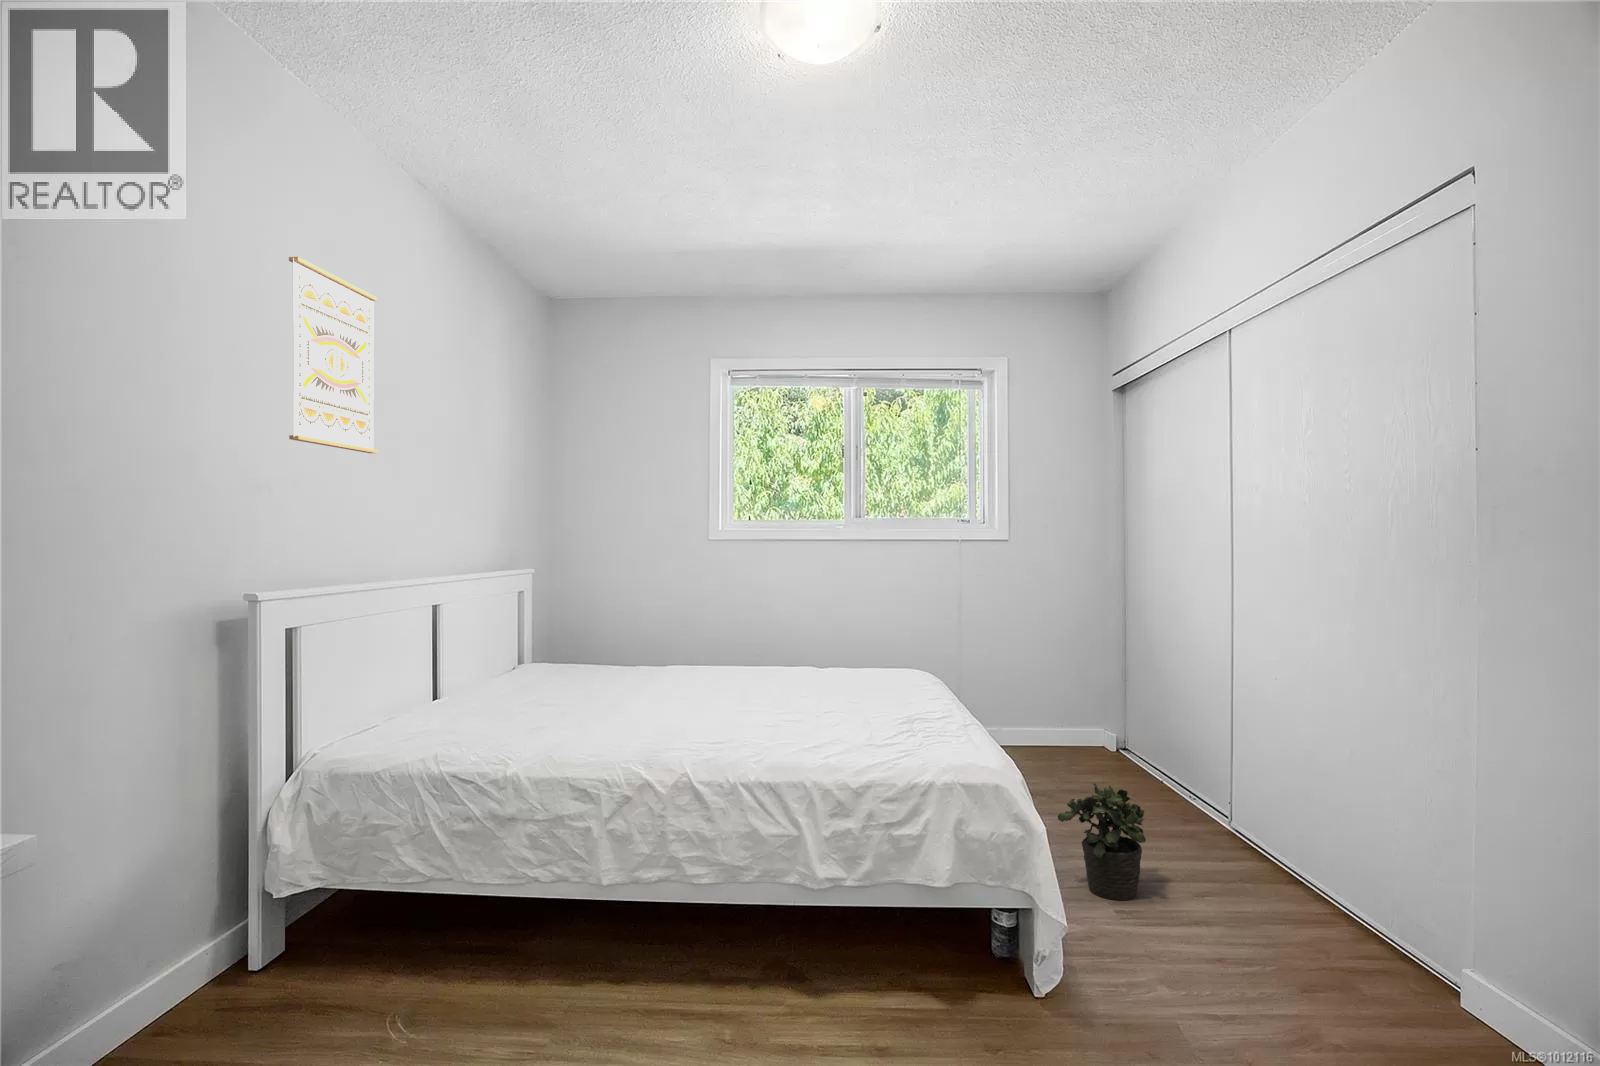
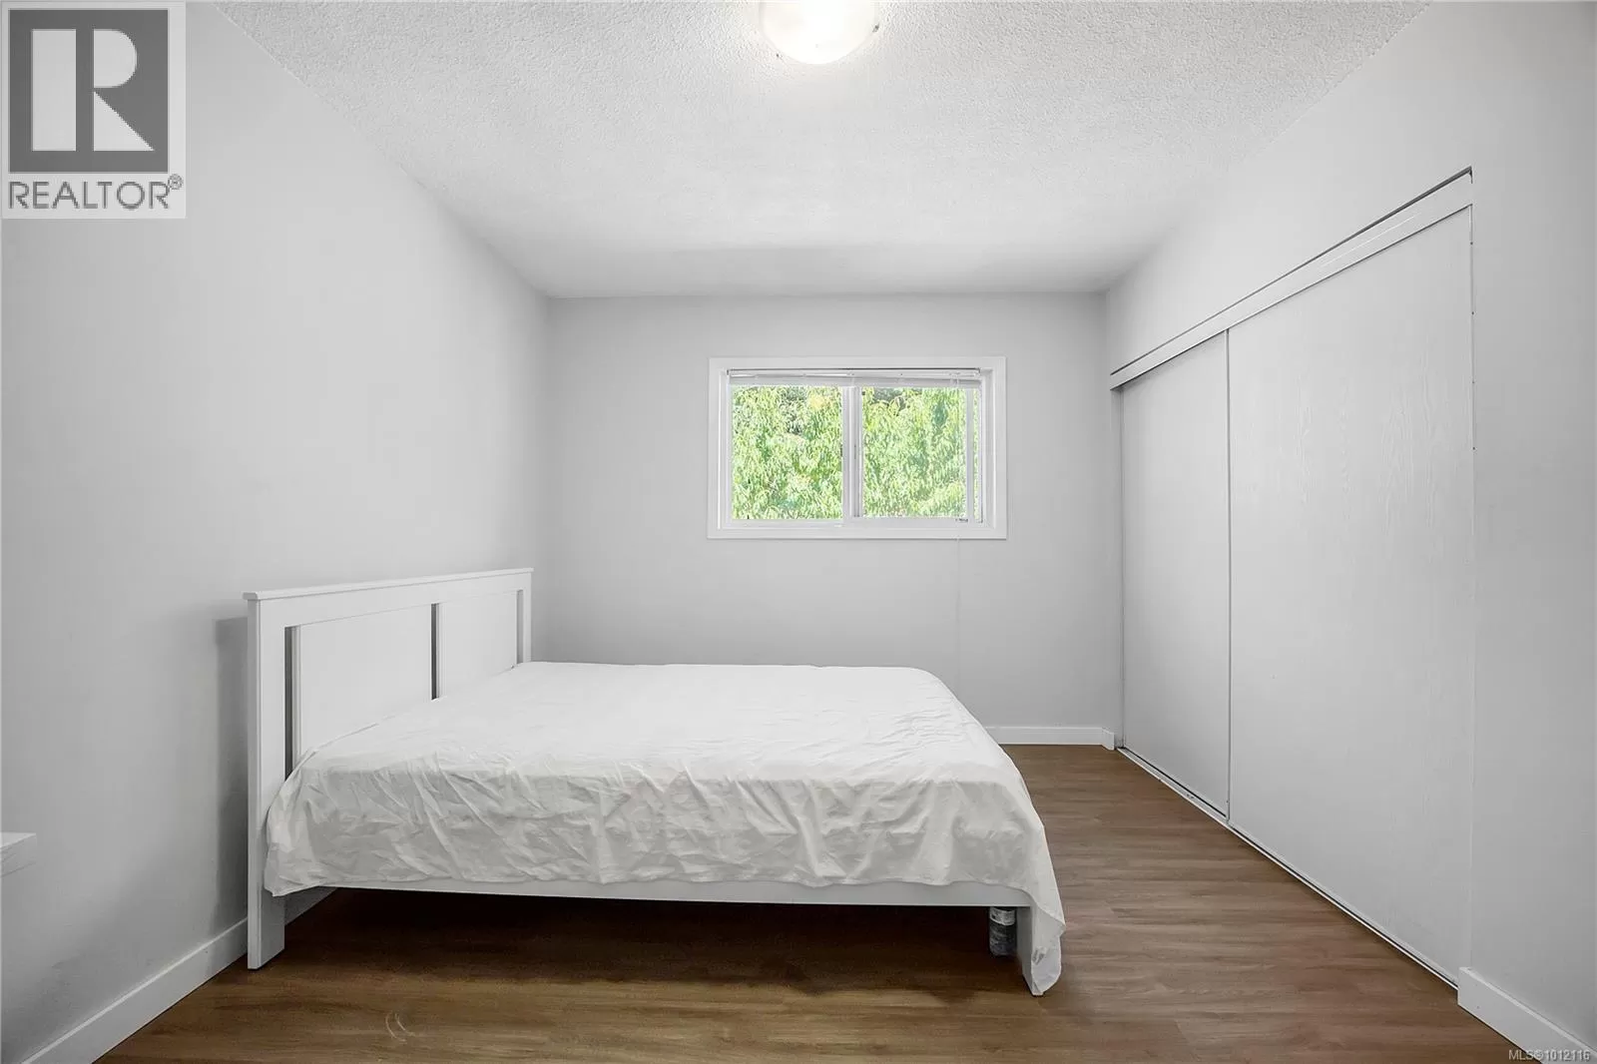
- wall art (335, 362)
- potted plant (1106, 836)
